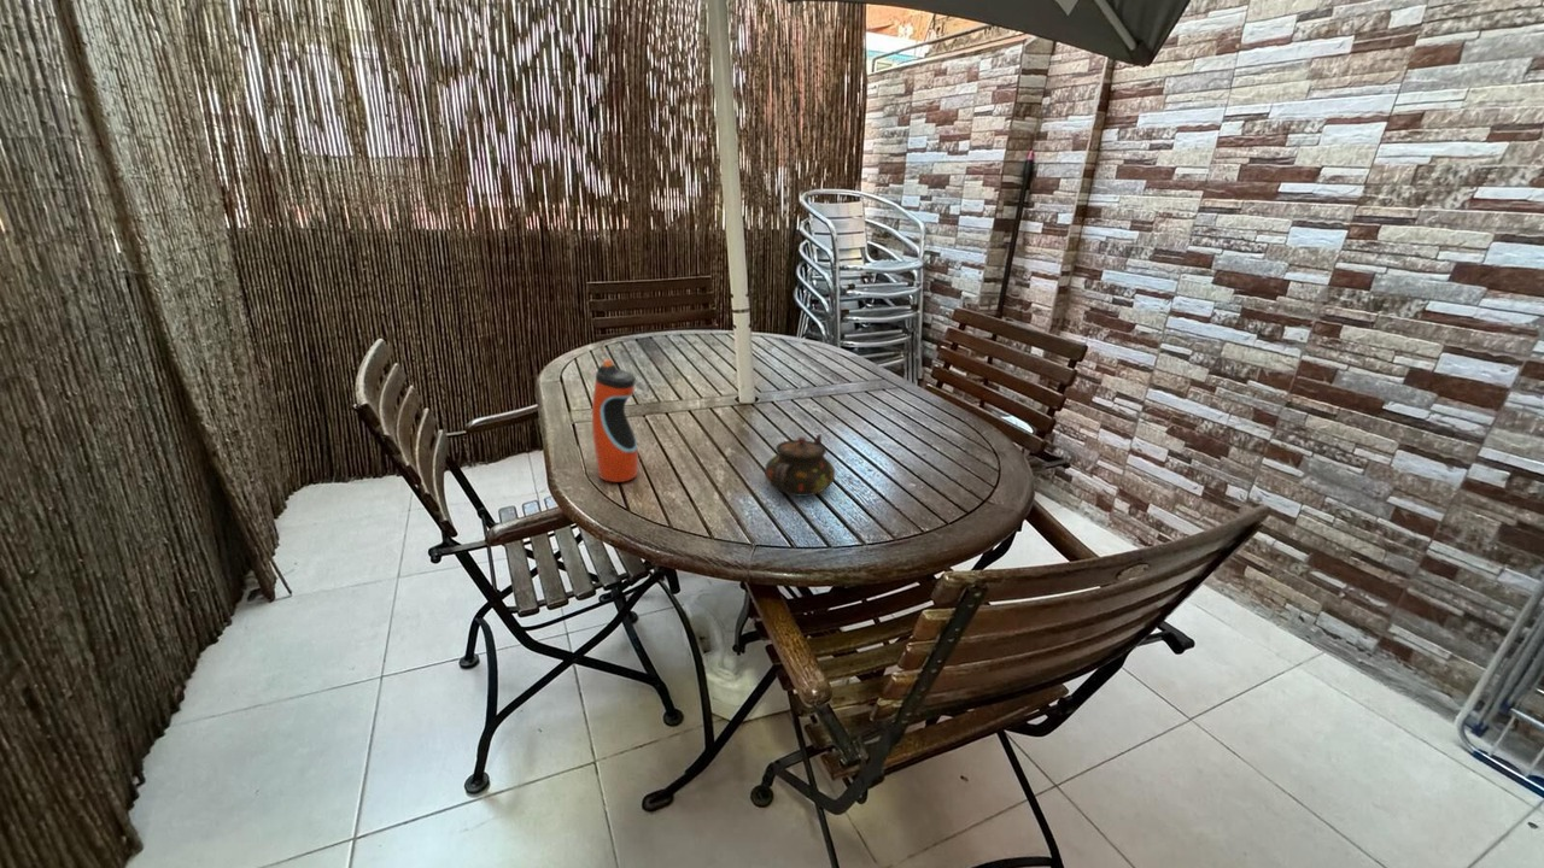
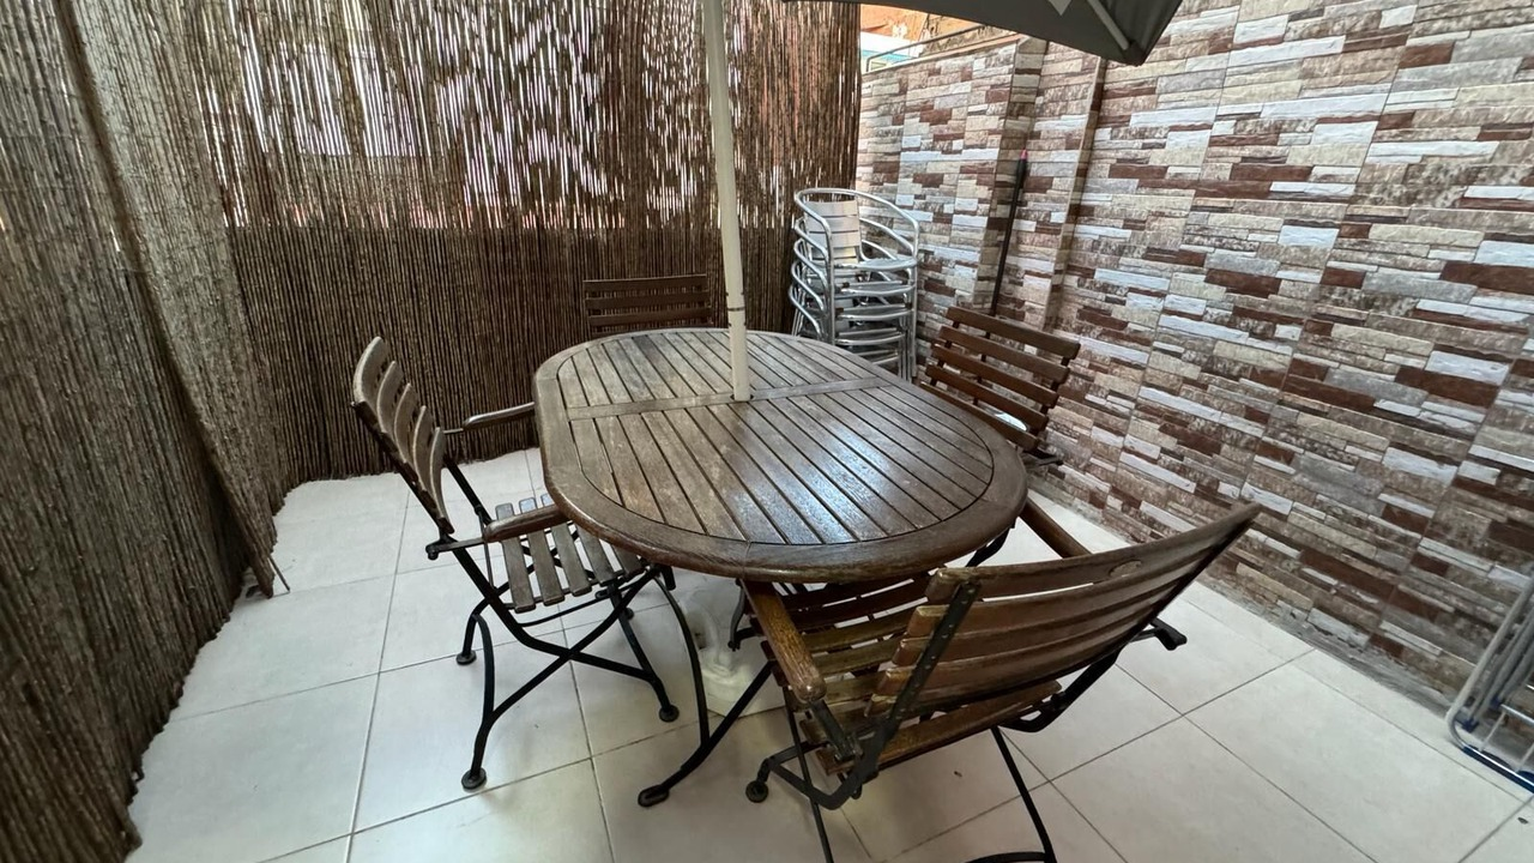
- water bottle (614, 420)
- teapot (800, 462)
